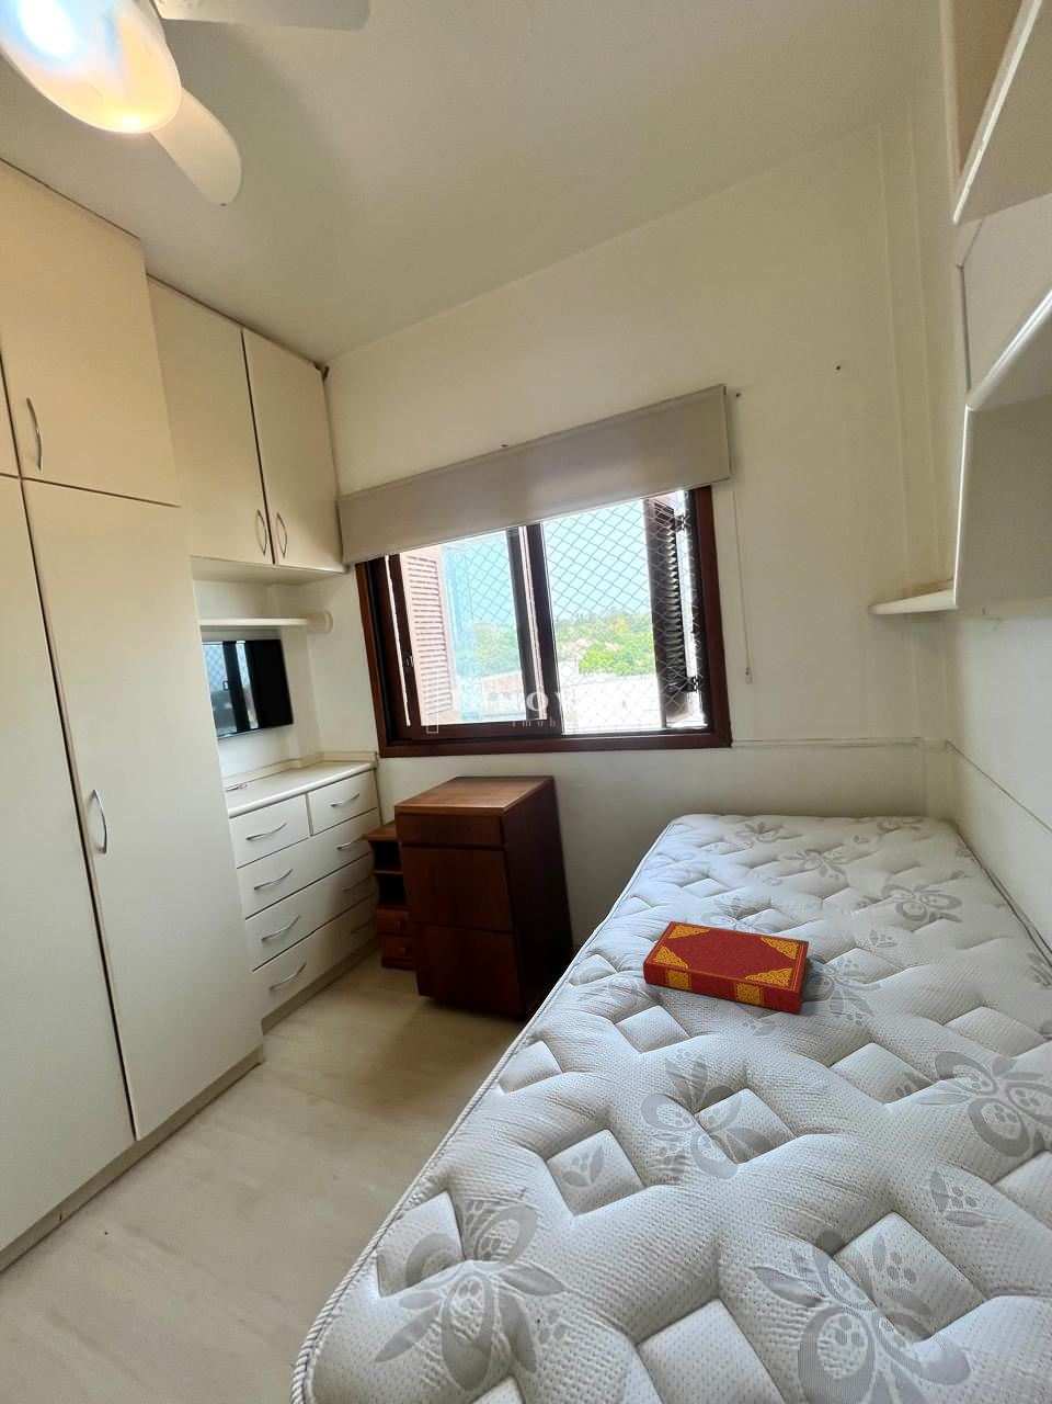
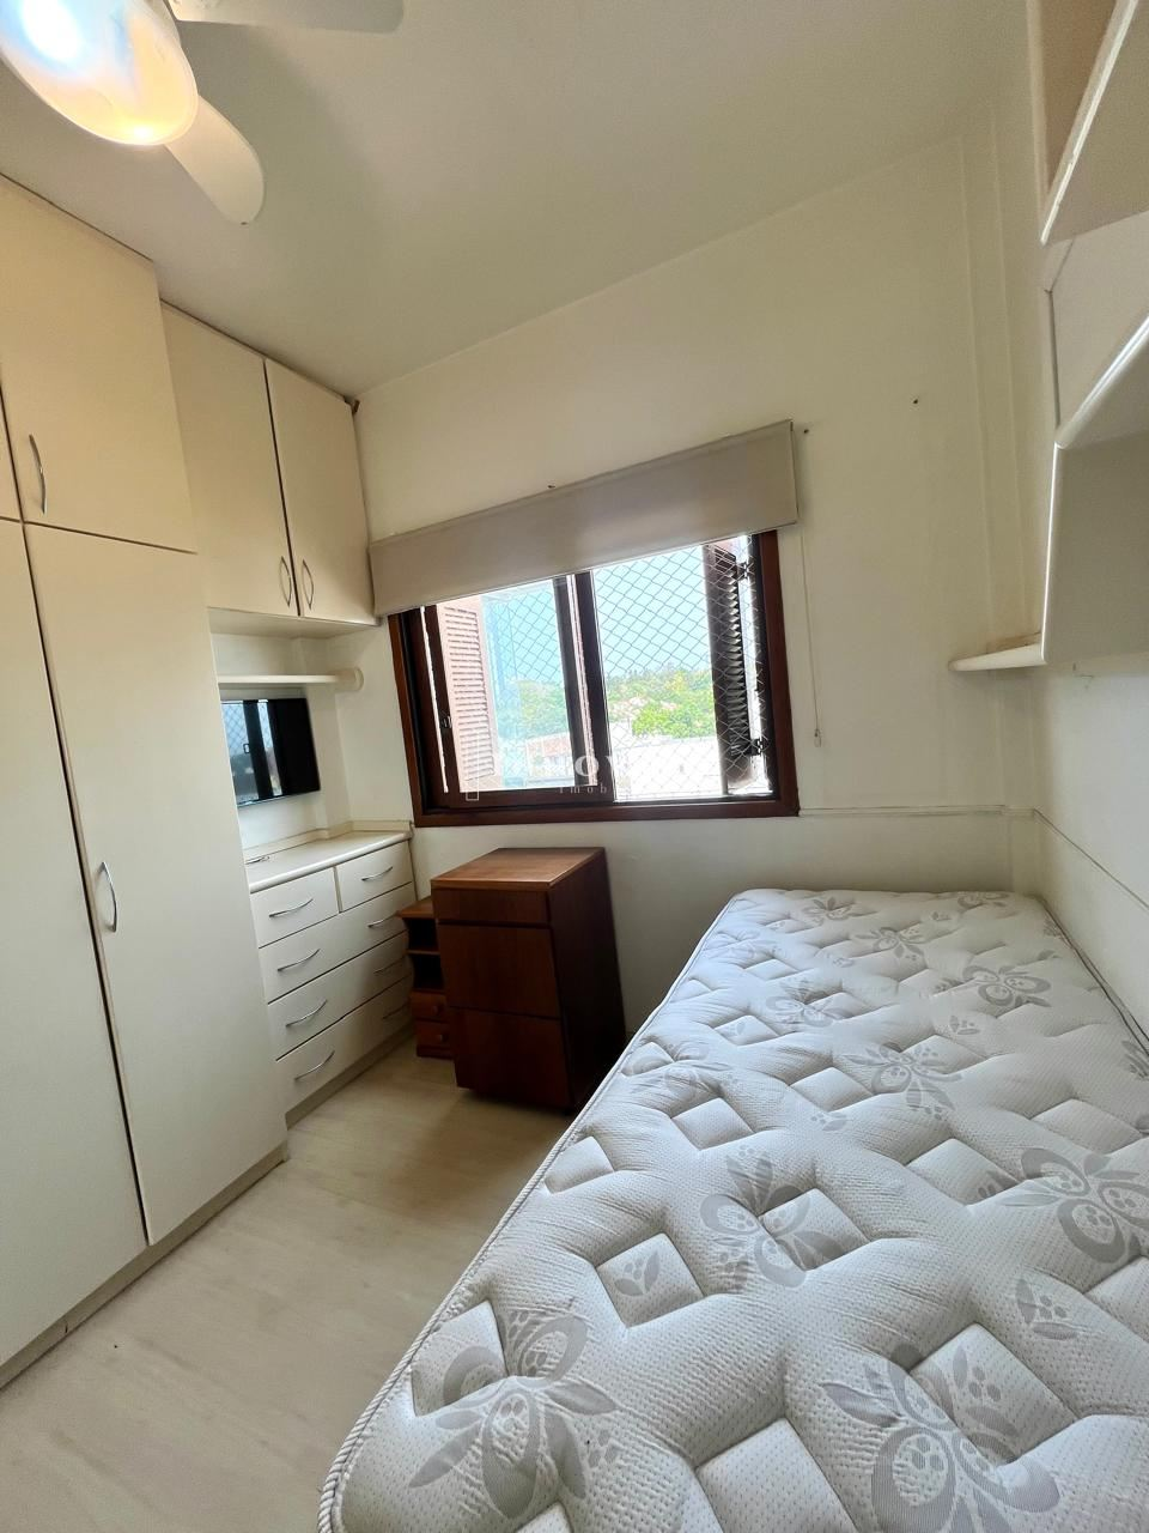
- hardback book (726, 961)
